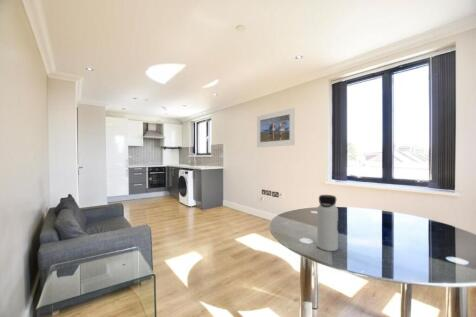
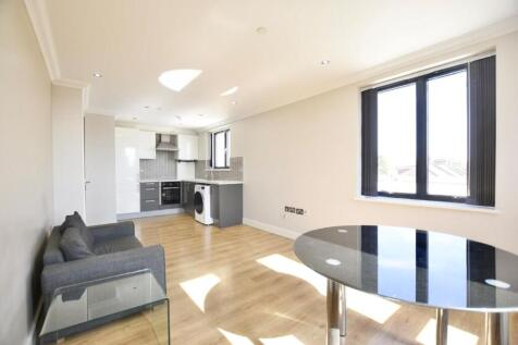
- water bottle (327, 221)
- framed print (274, 129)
